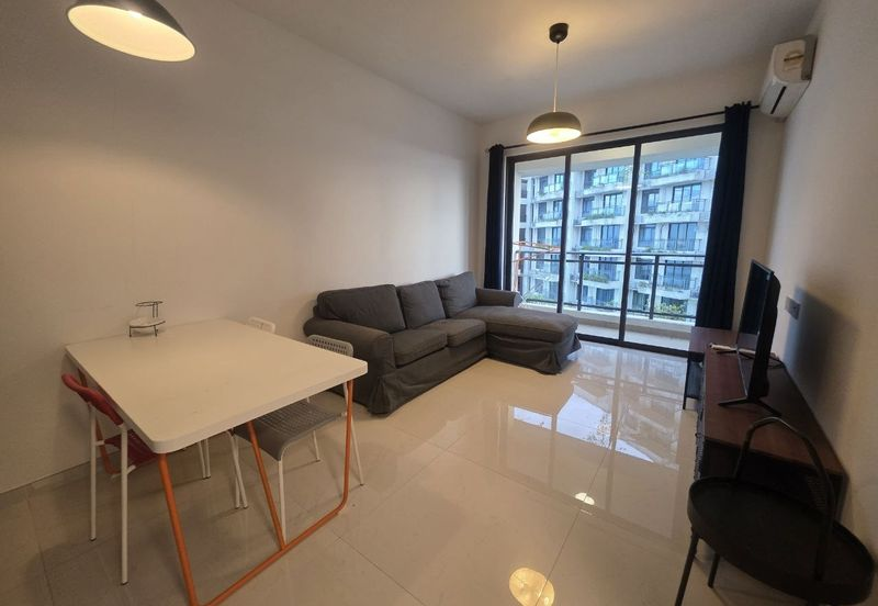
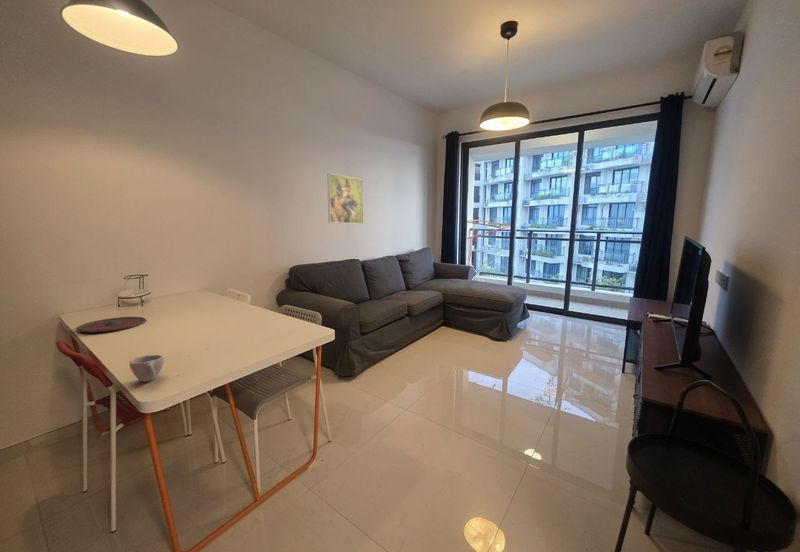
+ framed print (346, 200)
+ cup (149, 369)
+ plate (113, 323)
